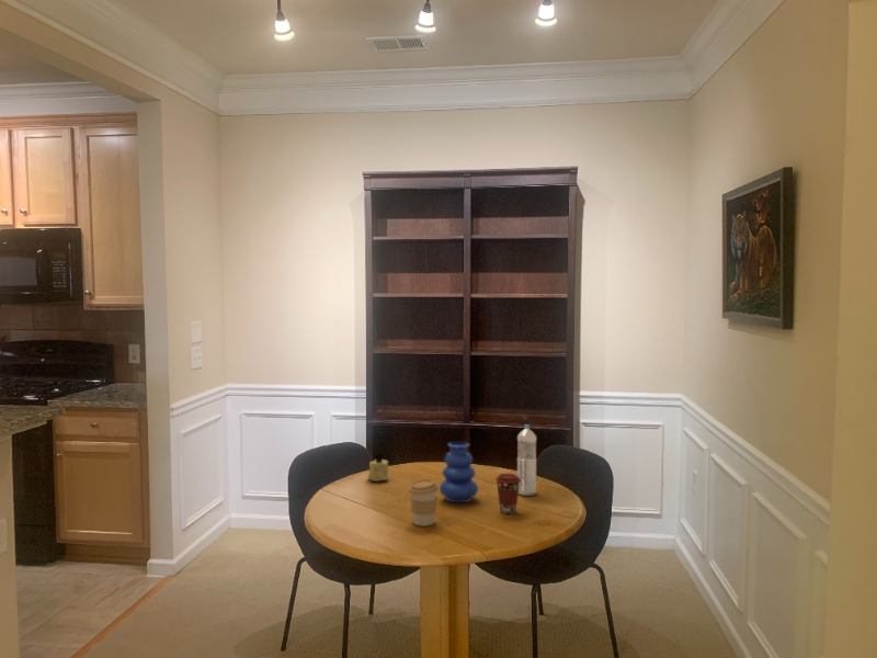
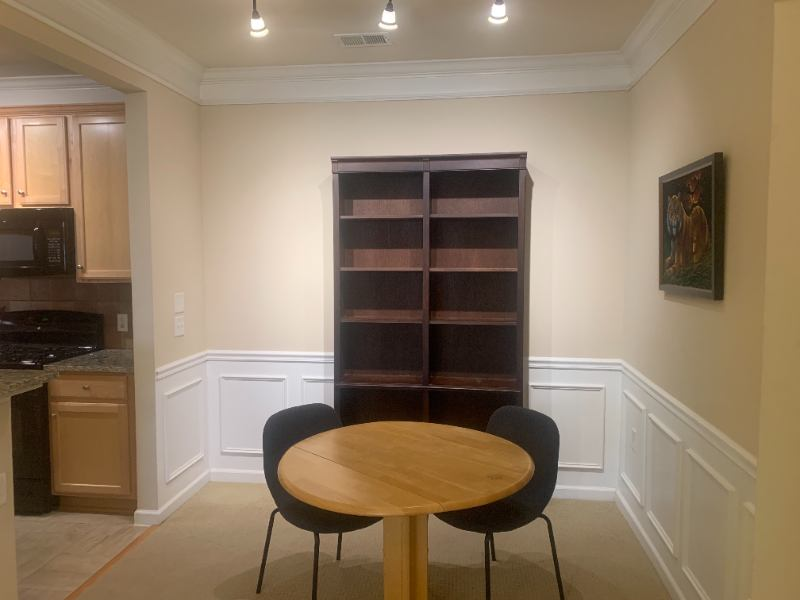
- coffee cup (423, 501)
- water bottle (526, 458)
- coffee cup (508, 494)
- vase (458, 472)
- candle (378, 467)
